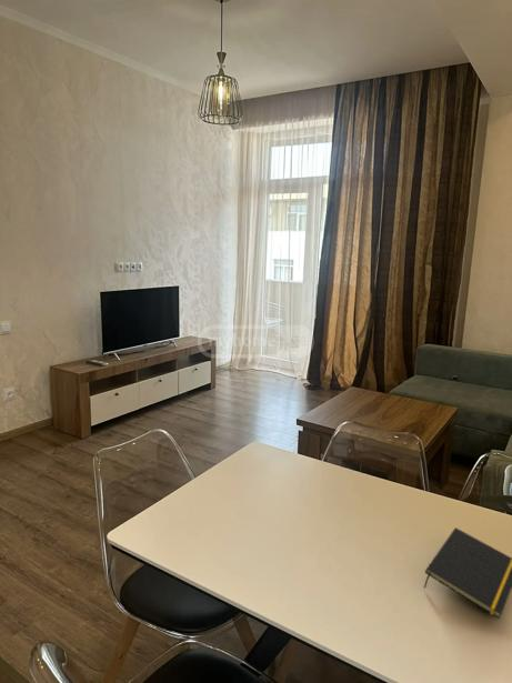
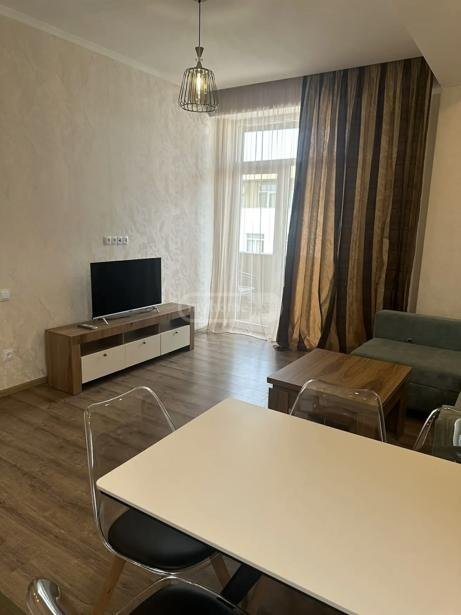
- notepad (474, 568)
